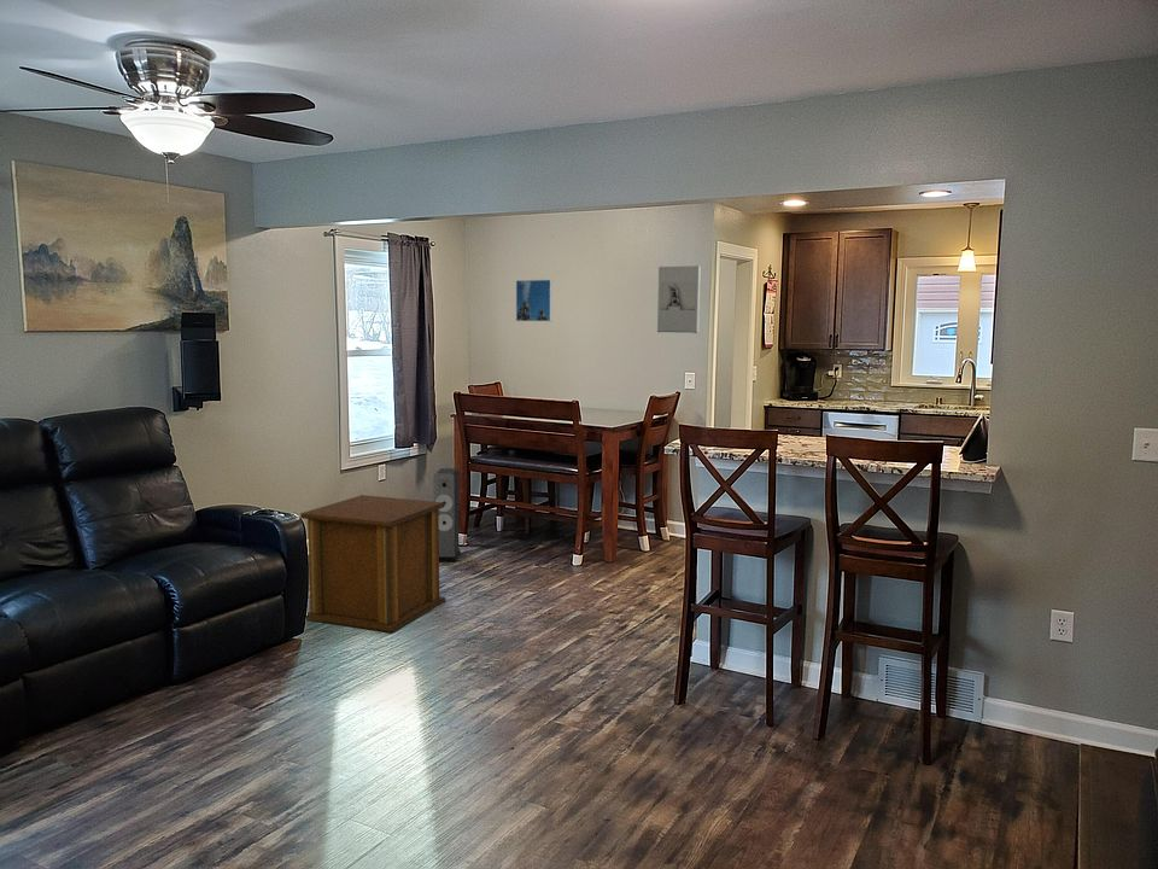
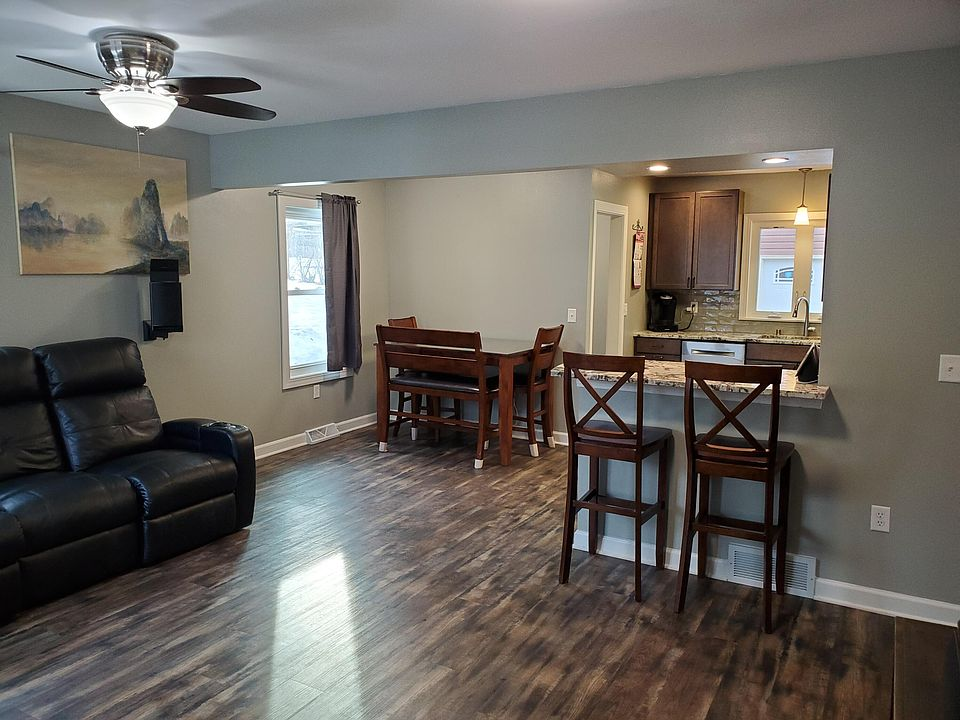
- side table (375, 559)
- wall sculpture (678, 299)
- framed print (533, 301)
- speaker (446, 513)
